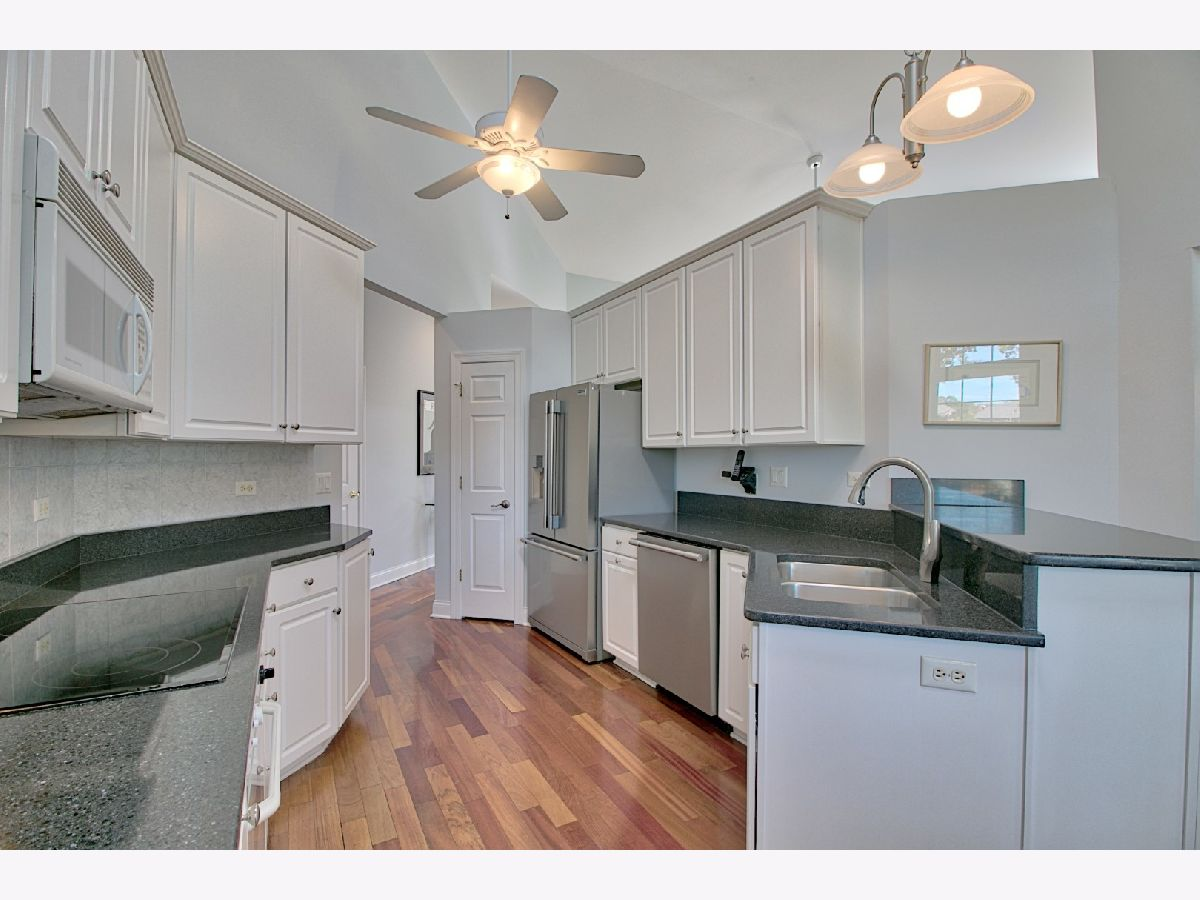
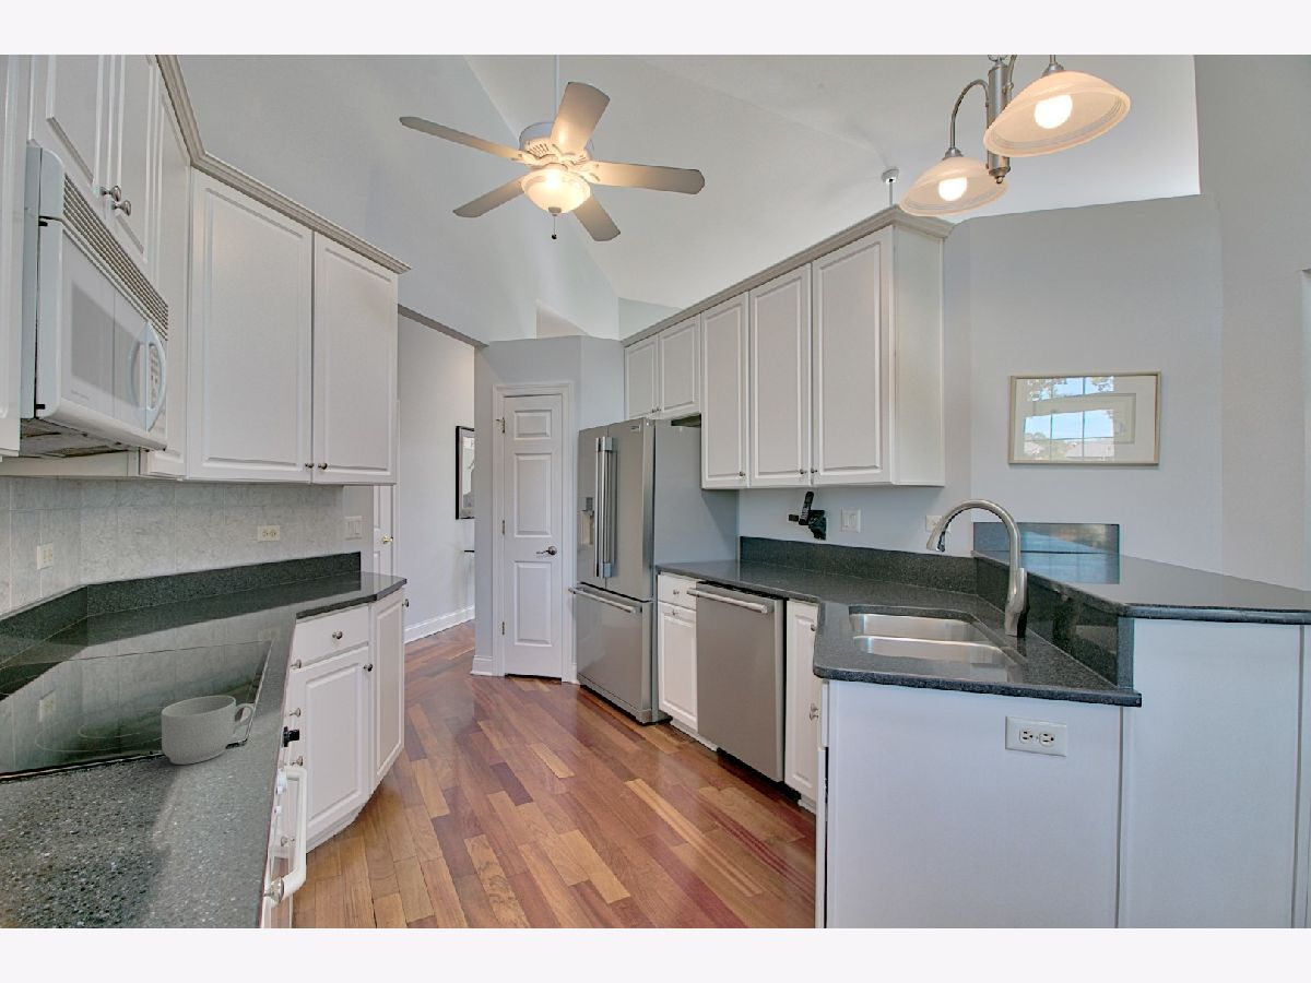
+ mug (209, 727)
